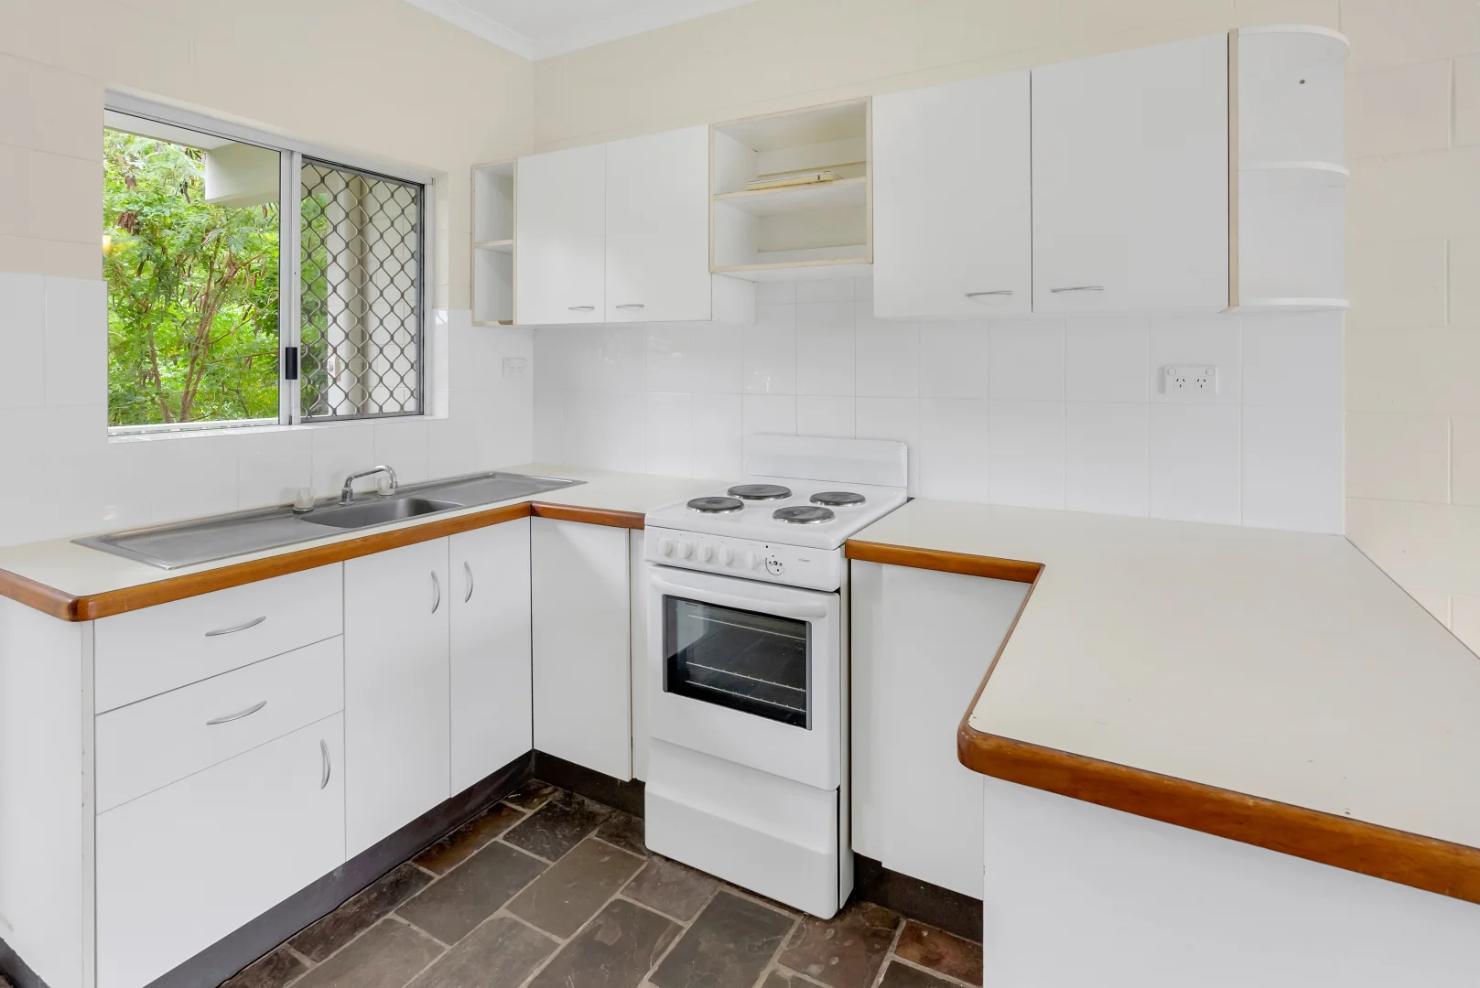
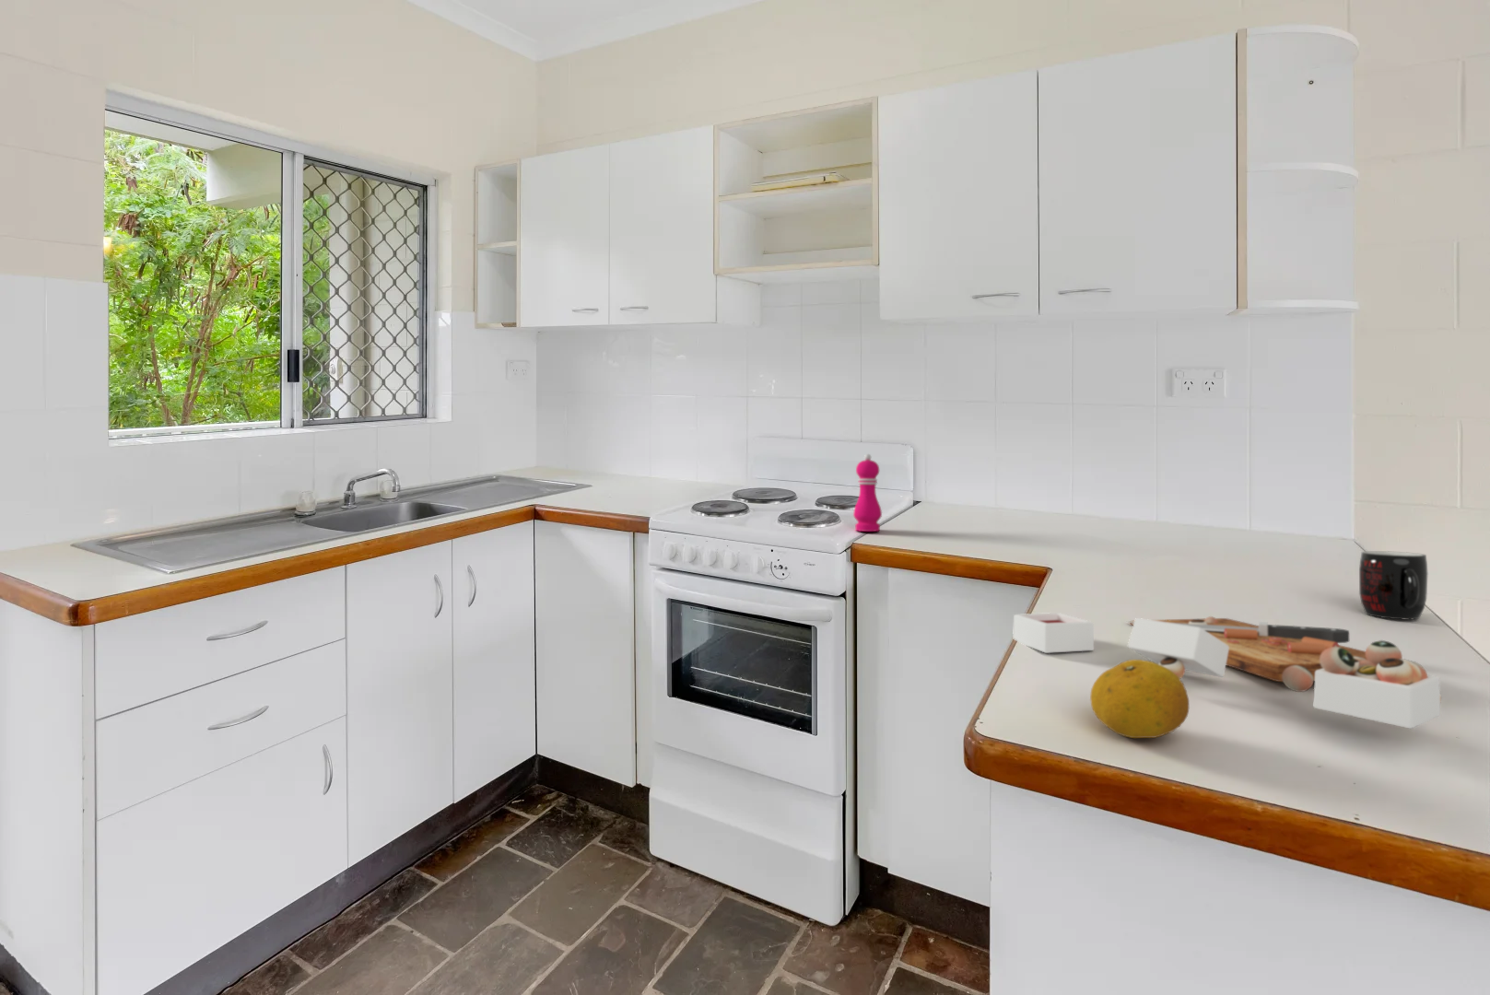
+ cutting board (1241, 632)
+ mug (1397, 585)
+ fruit (1139, 697)
+ pepper mill (867, 492)
